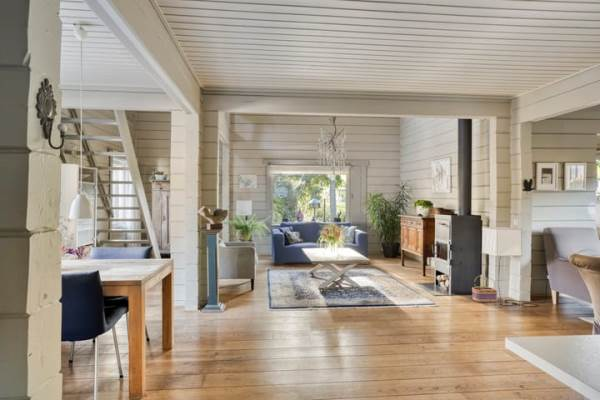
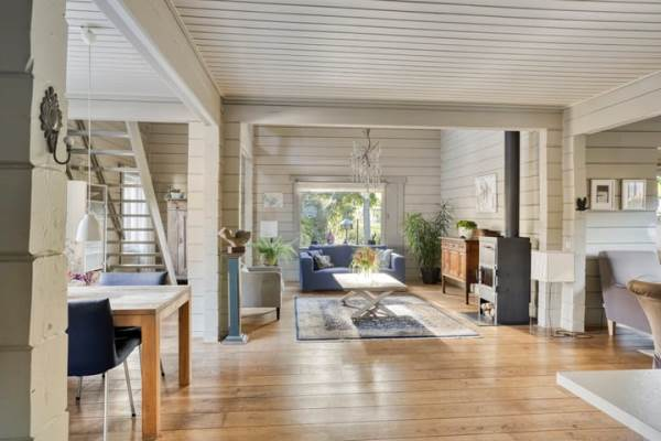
- basket (484, 288)
